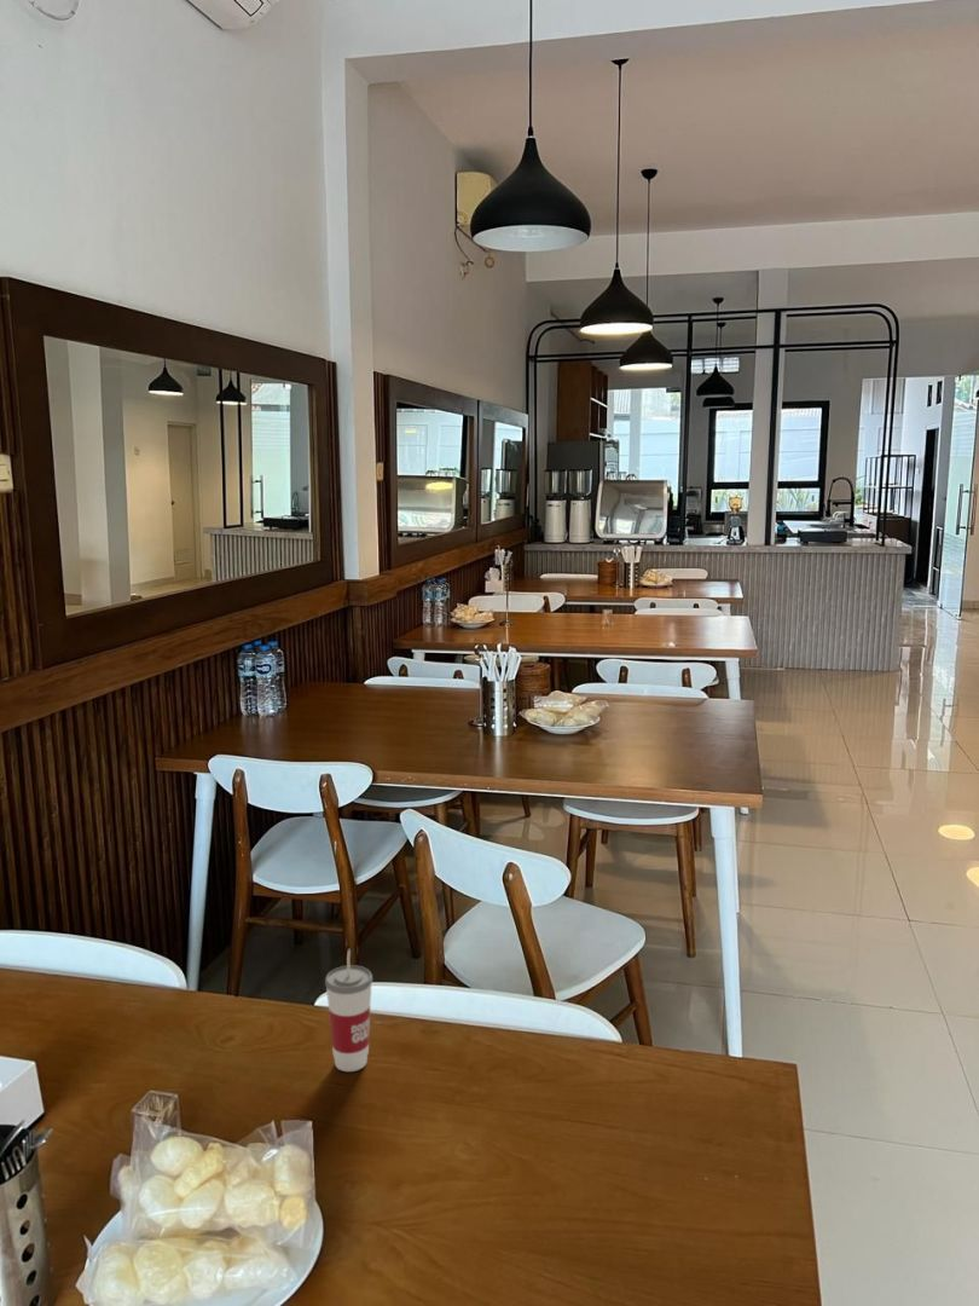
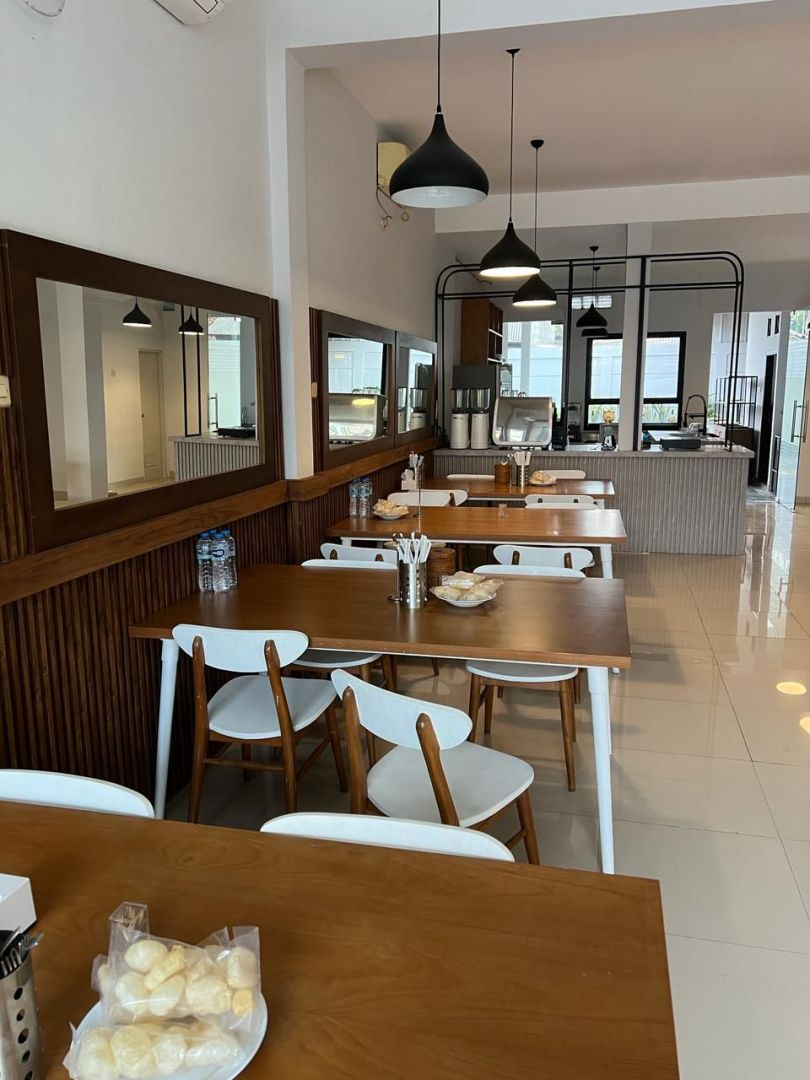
- cup (349, 1004)
